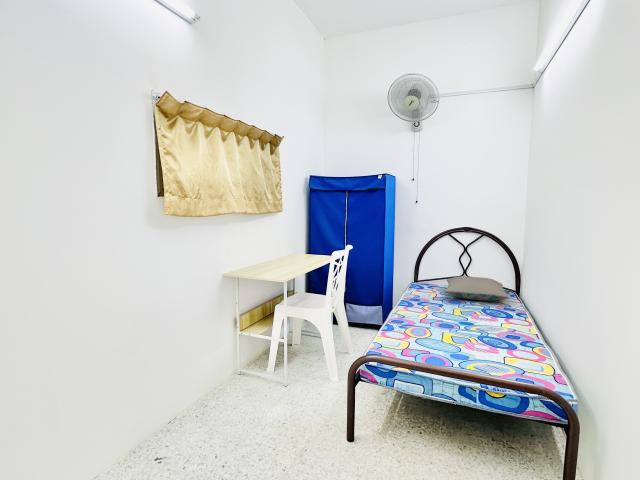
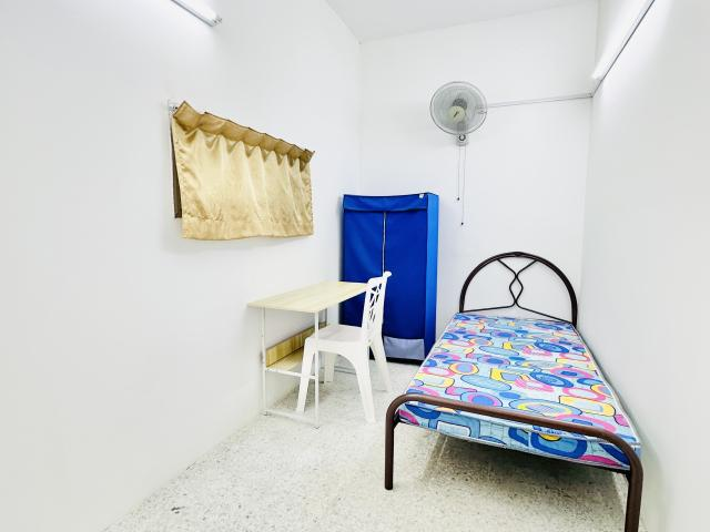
- pillow (474, 287)
